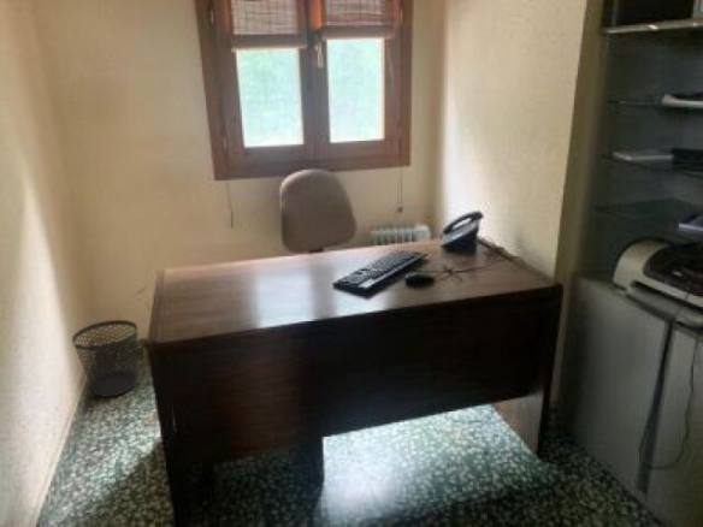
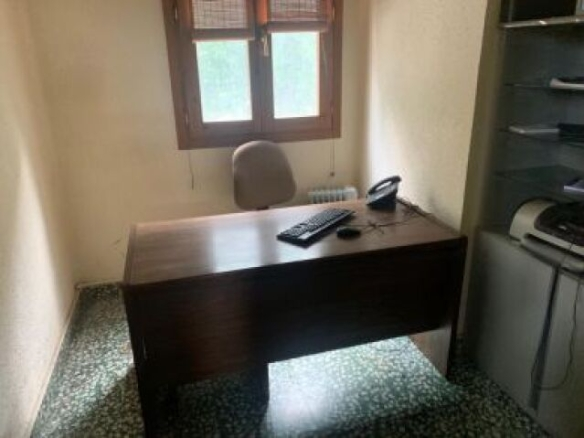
- wastebasket (110, 359)
